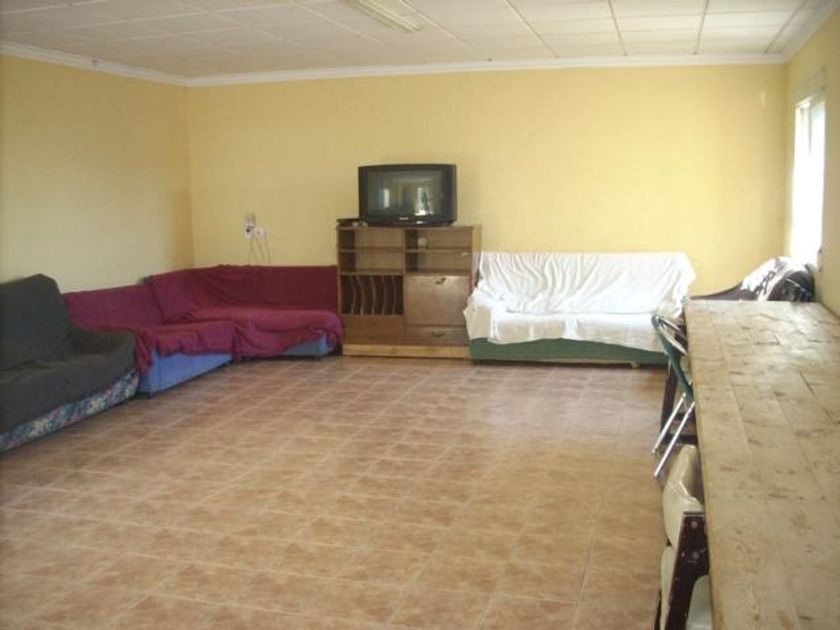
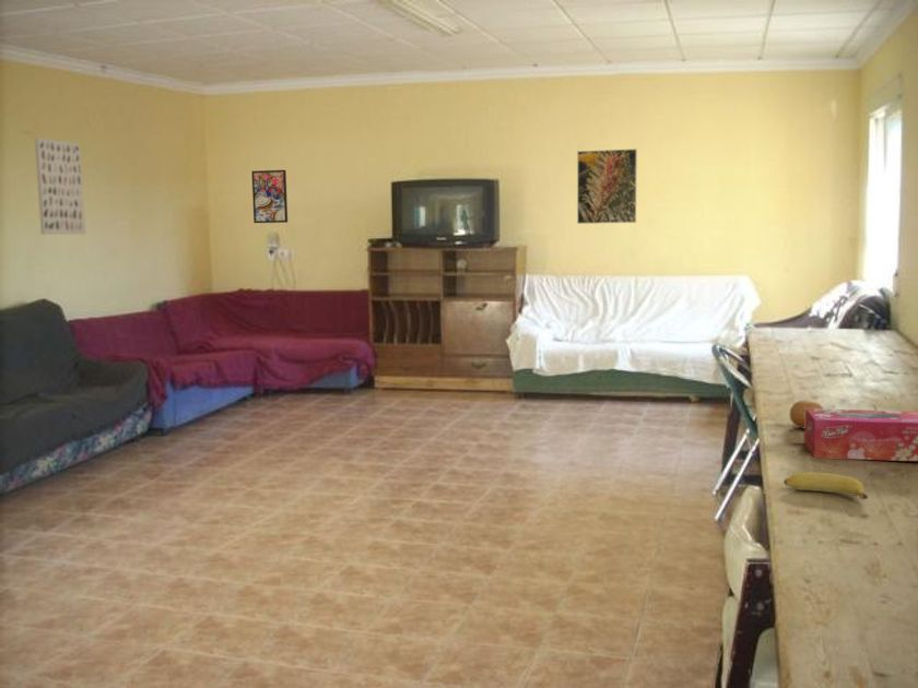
+ tissue box (868, 434)
+ banana (824, 485)
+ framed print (607, 187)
+ fruit (804, 414)
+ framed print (269, 197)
+ wall art (60, 188)
